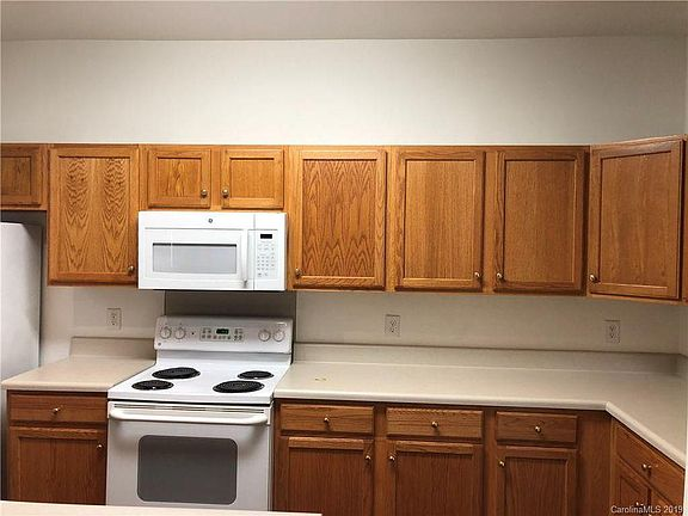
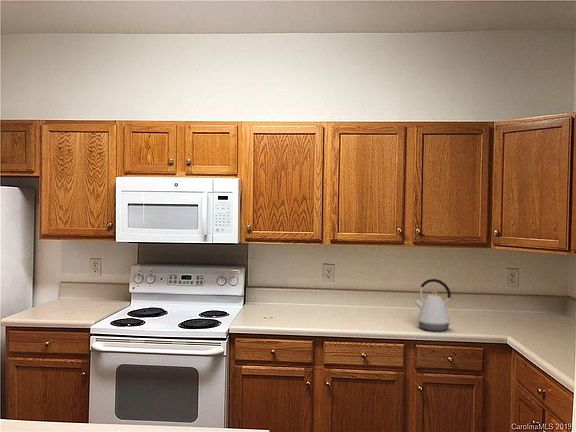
+ kettle (432, 303)
